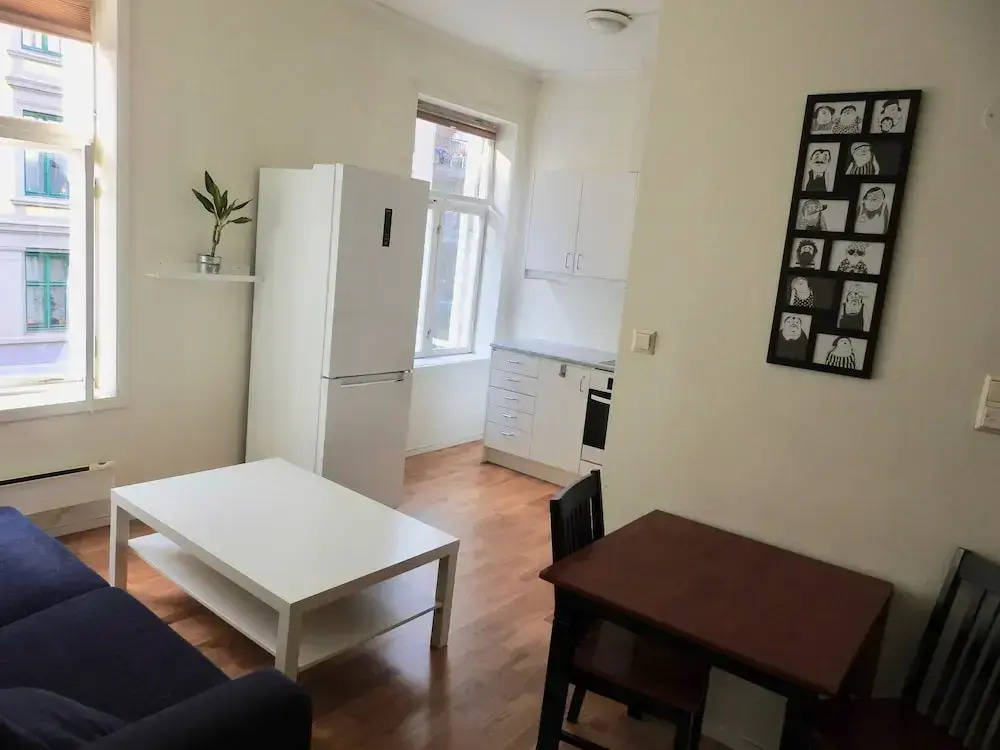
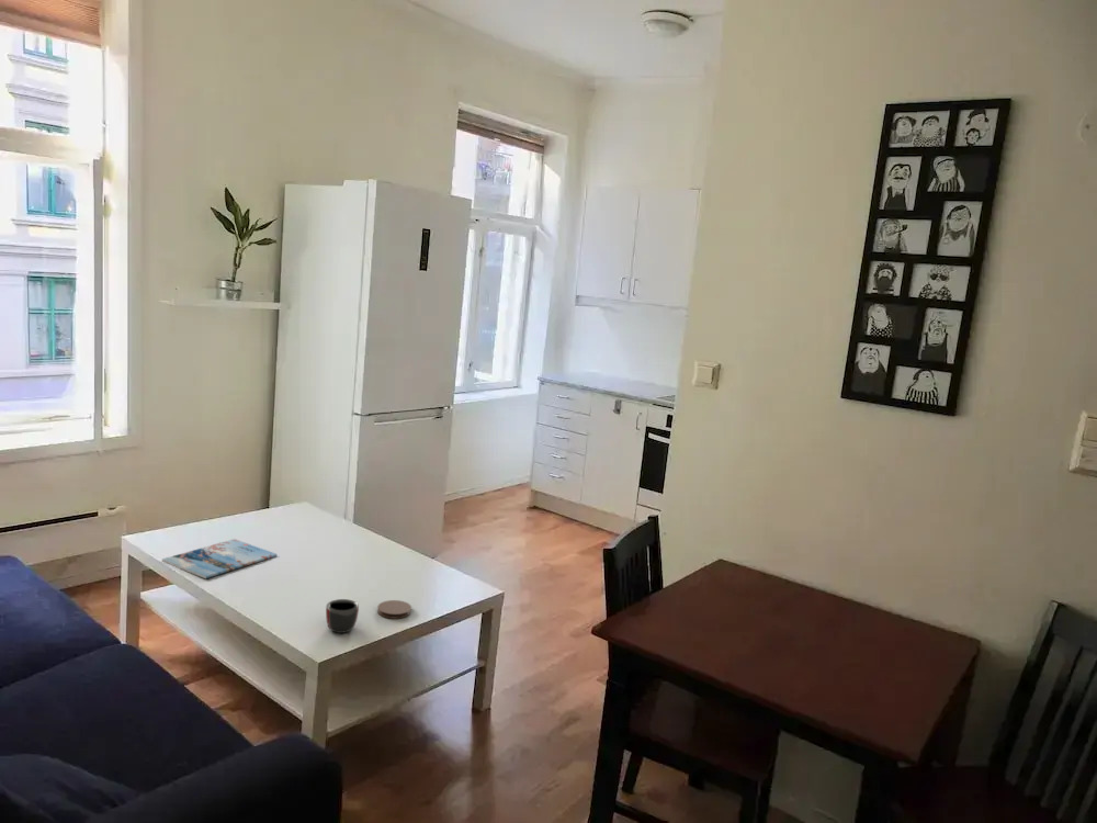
+ coaster (394, 609)
+ mug (341, 615)
+ magazine (220, 557)
